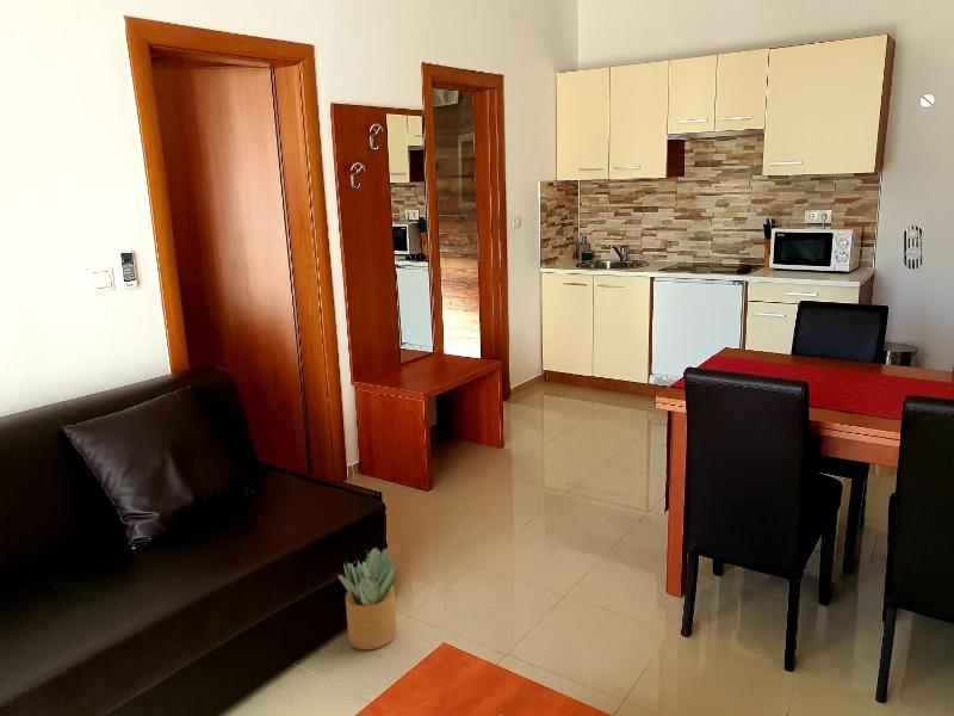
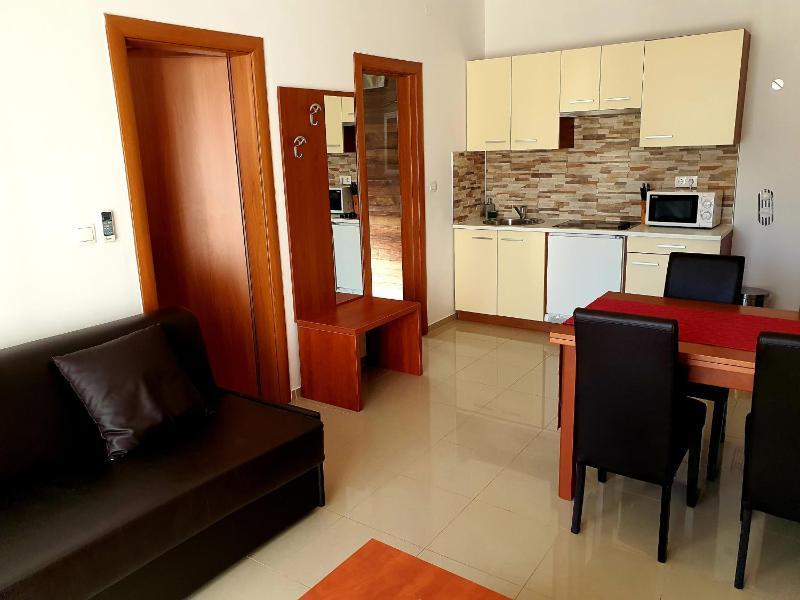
- potted plant (366, 598)
